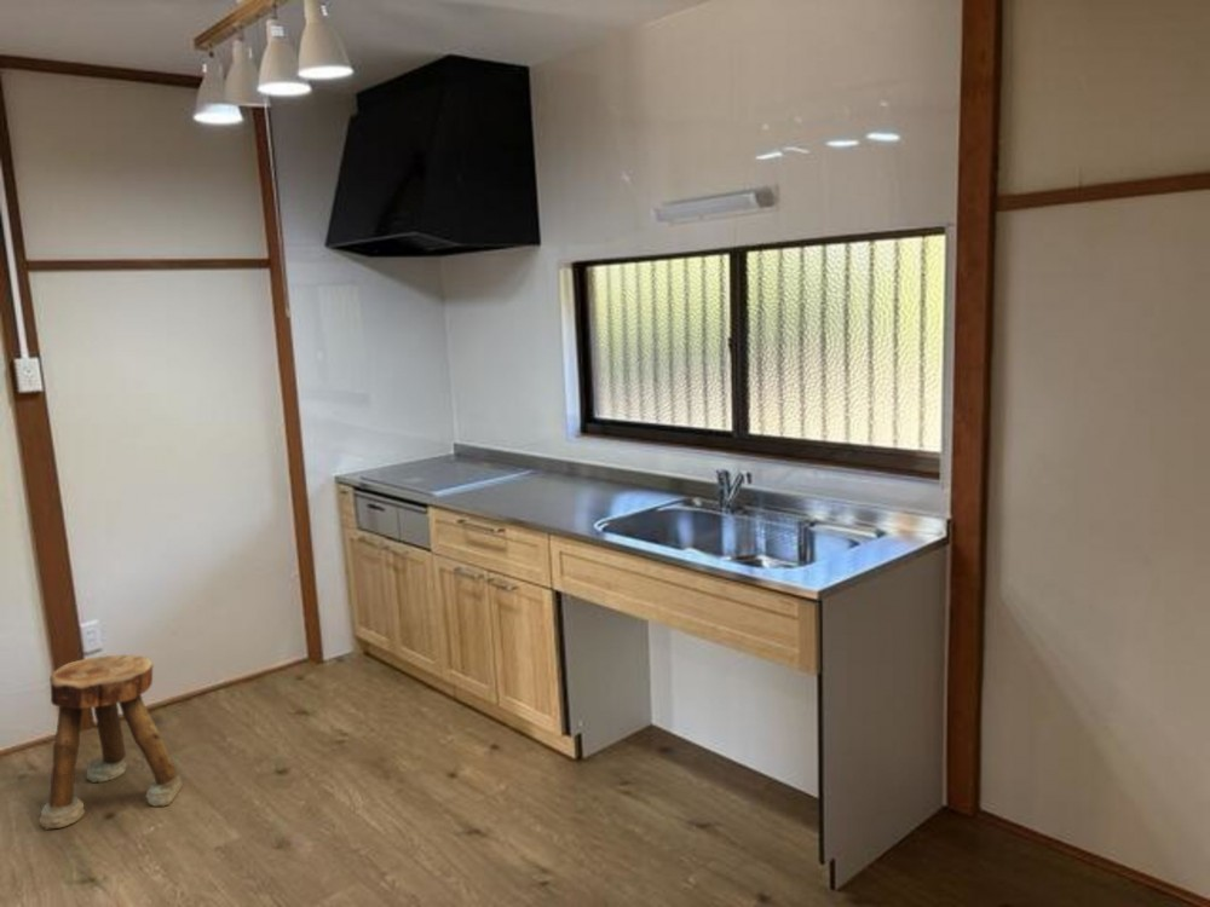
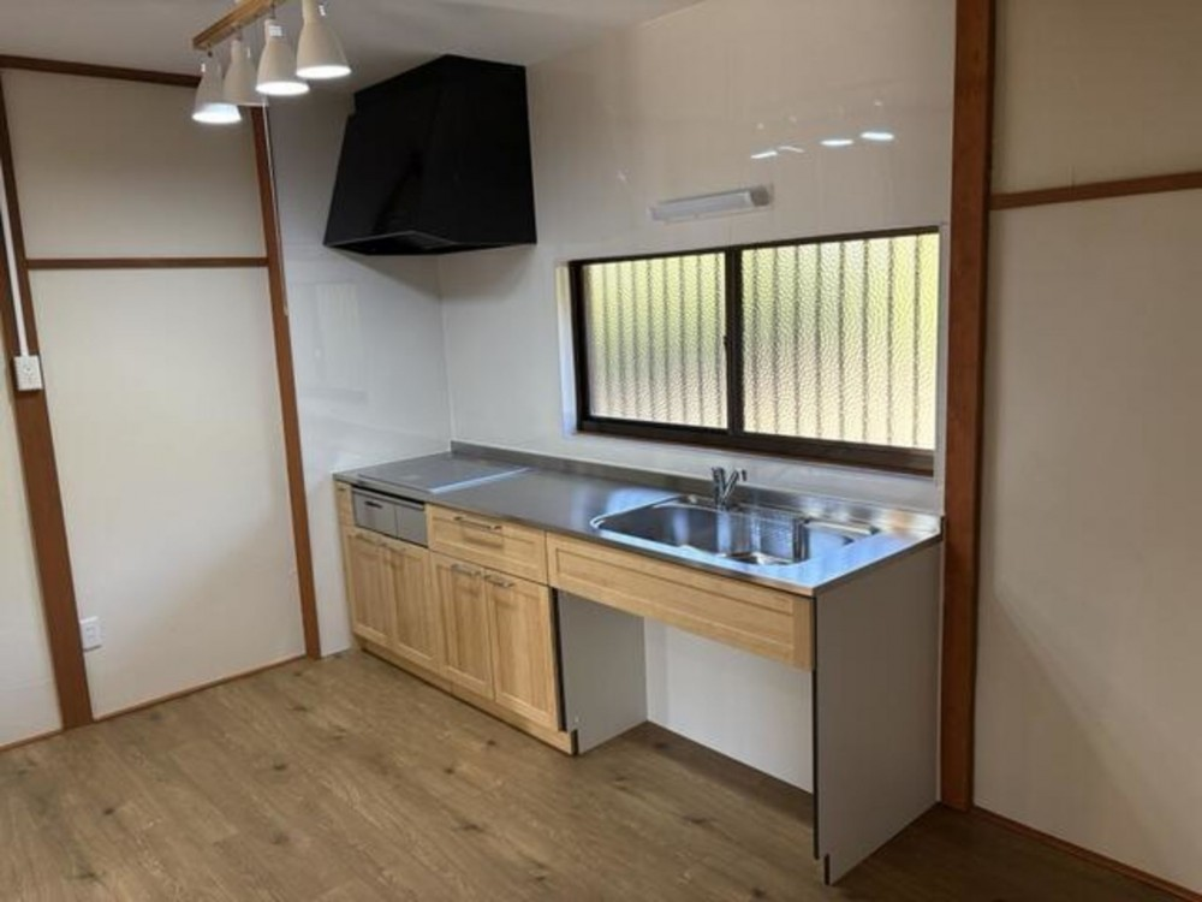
- stool (113, 728)
